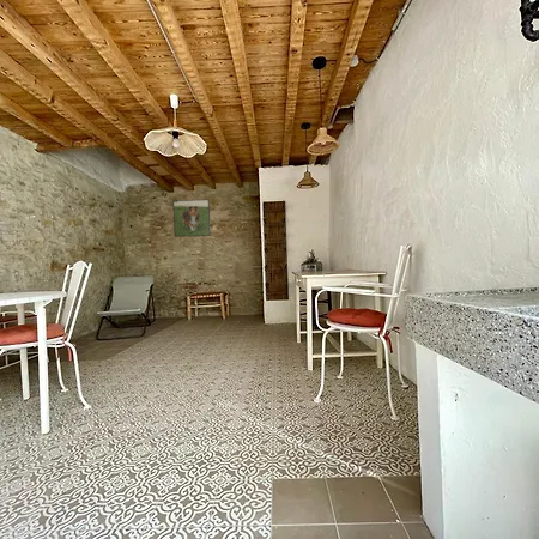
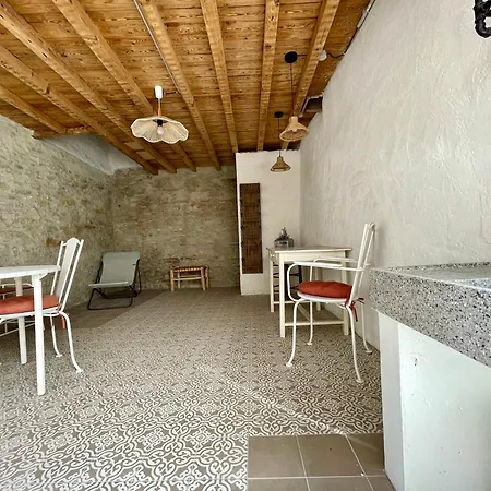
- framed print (192, 218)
